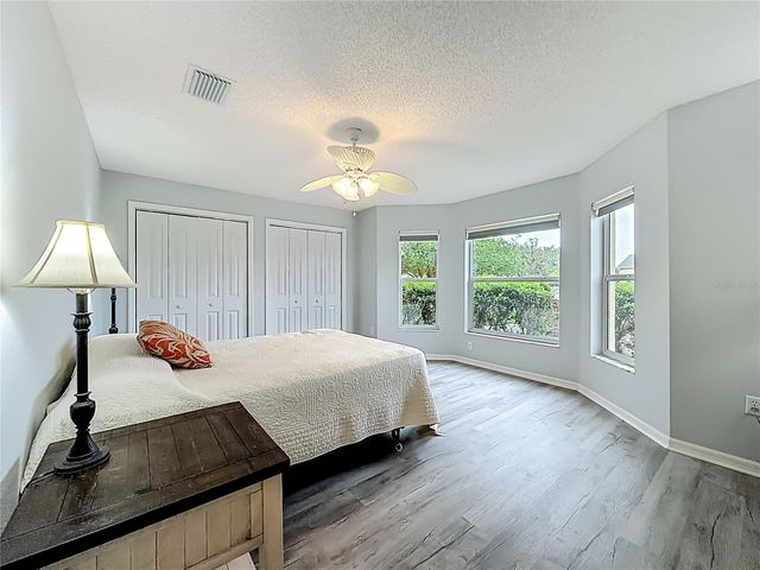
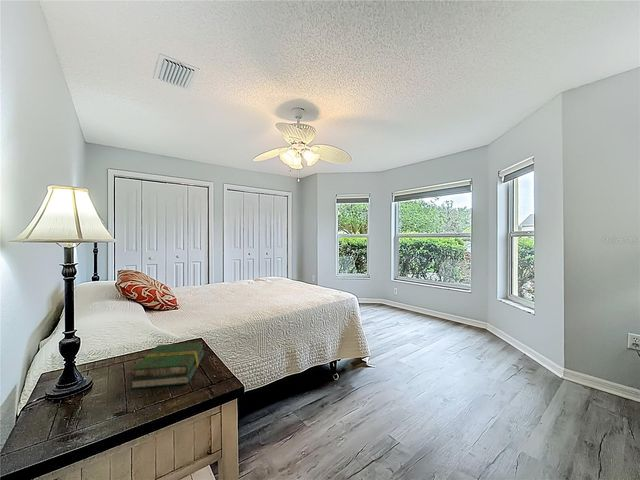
+ book (171, 362)
